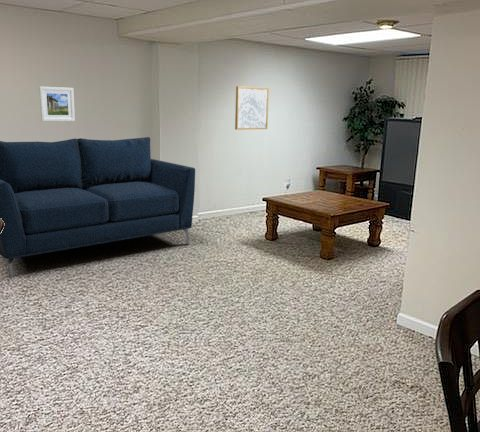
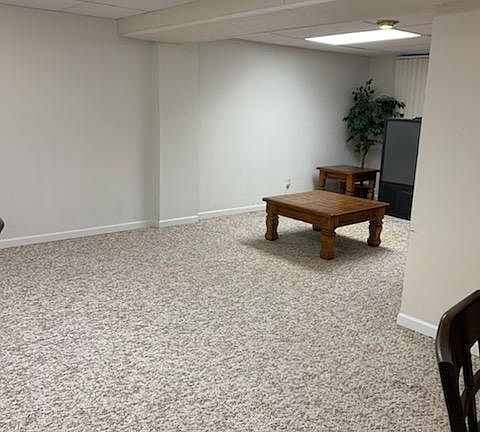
- sofa (90, 195)
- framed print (57, 104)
- wall art (252, 108)
